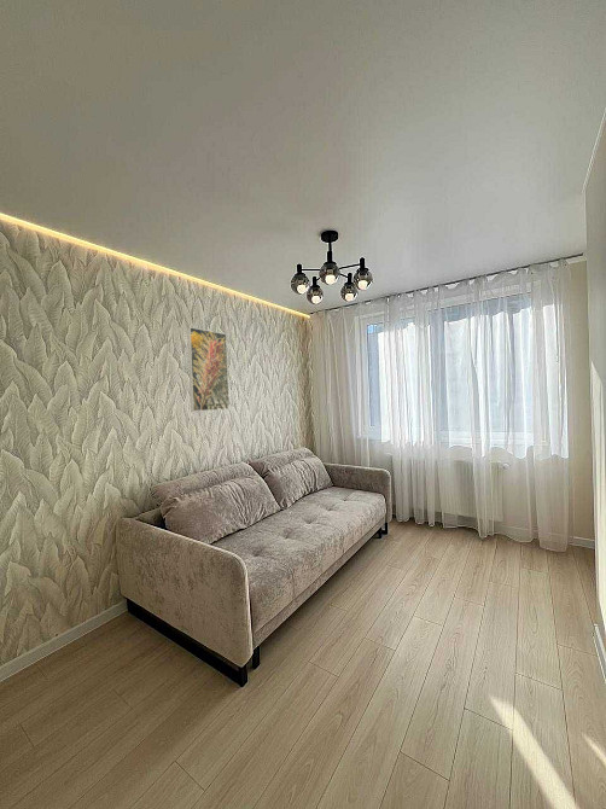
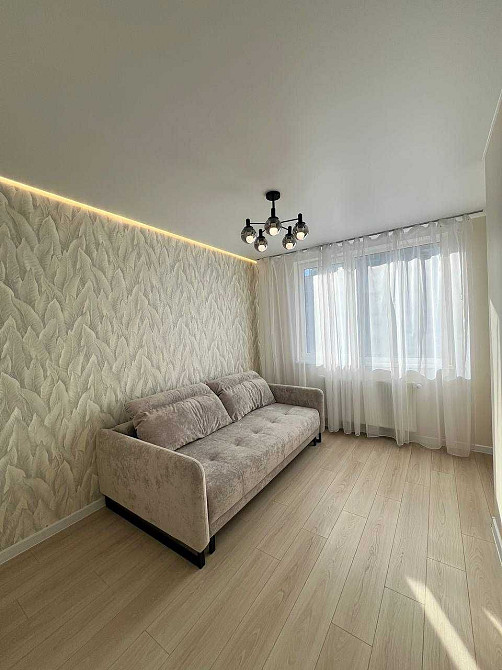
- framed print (209, 371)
